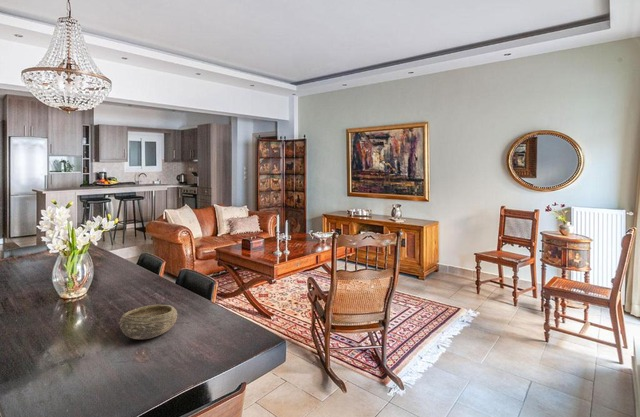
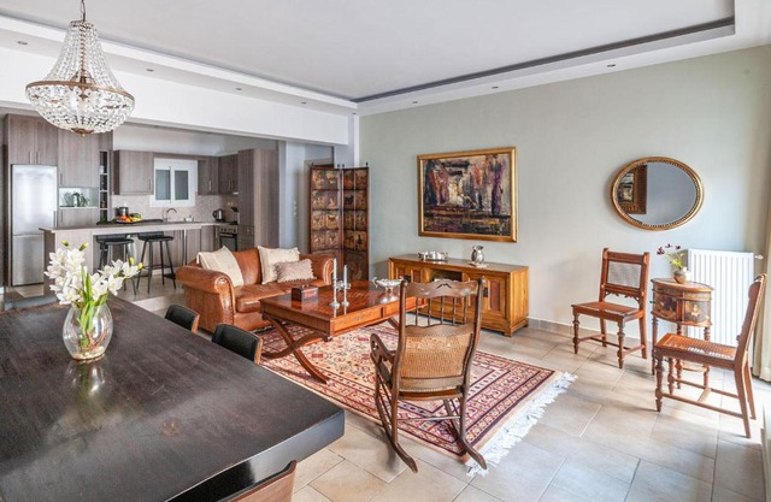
- bowl (149, 321)
